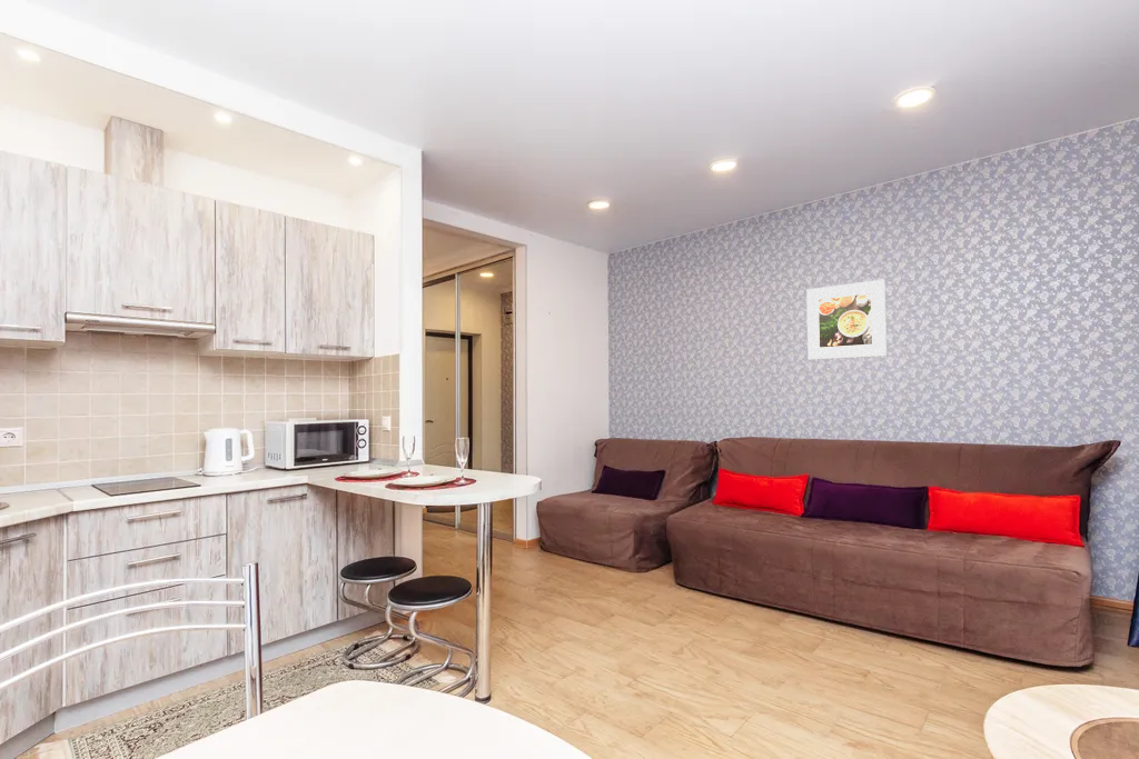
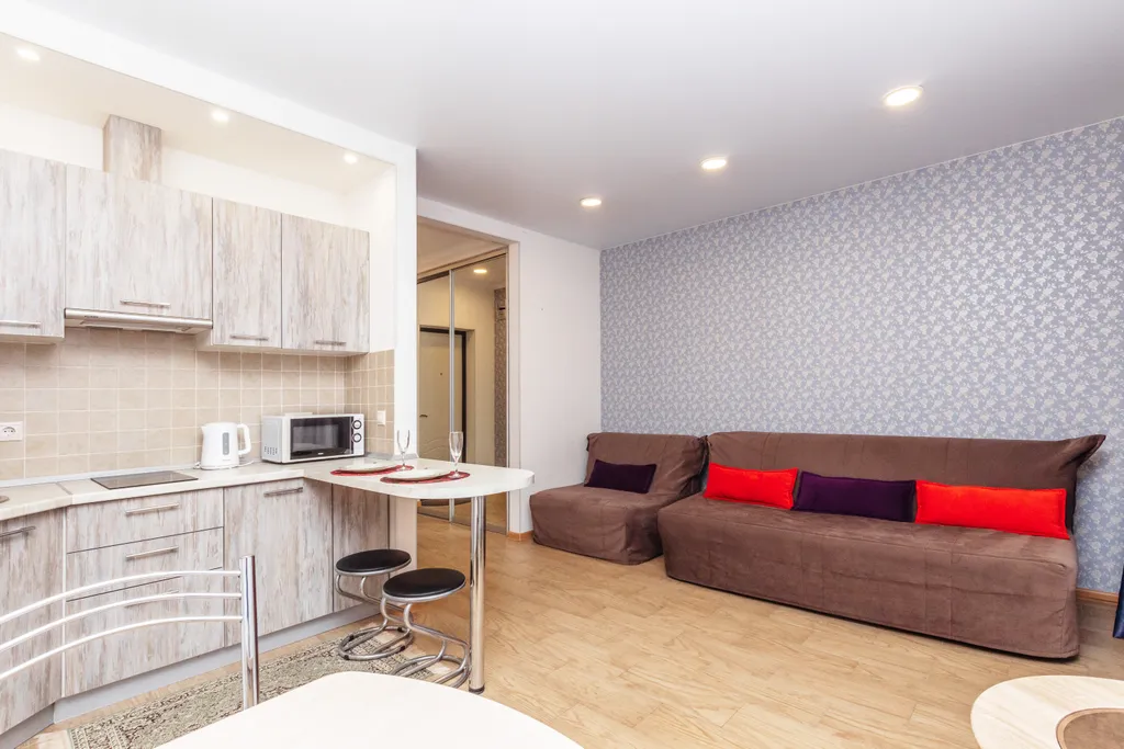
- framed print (844, 320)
